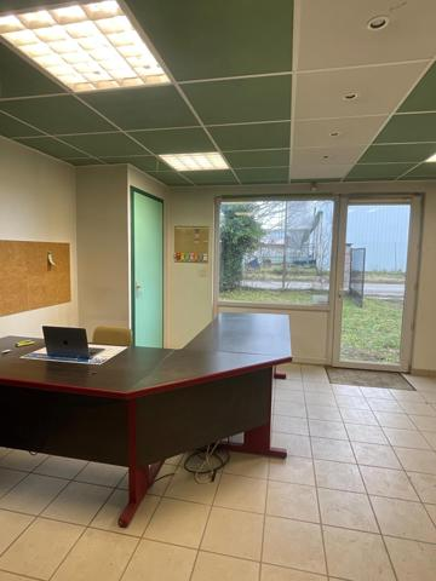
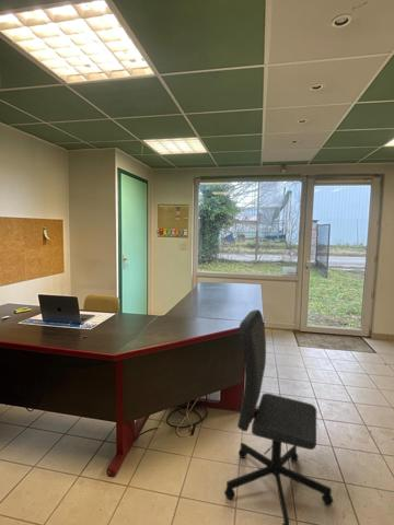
+ office chair (283, 406)
